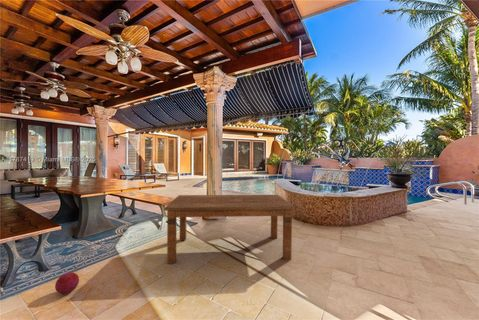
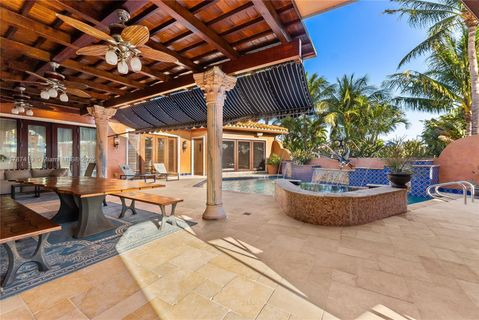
- dining table (229, 216)
- ball (67, 282)
